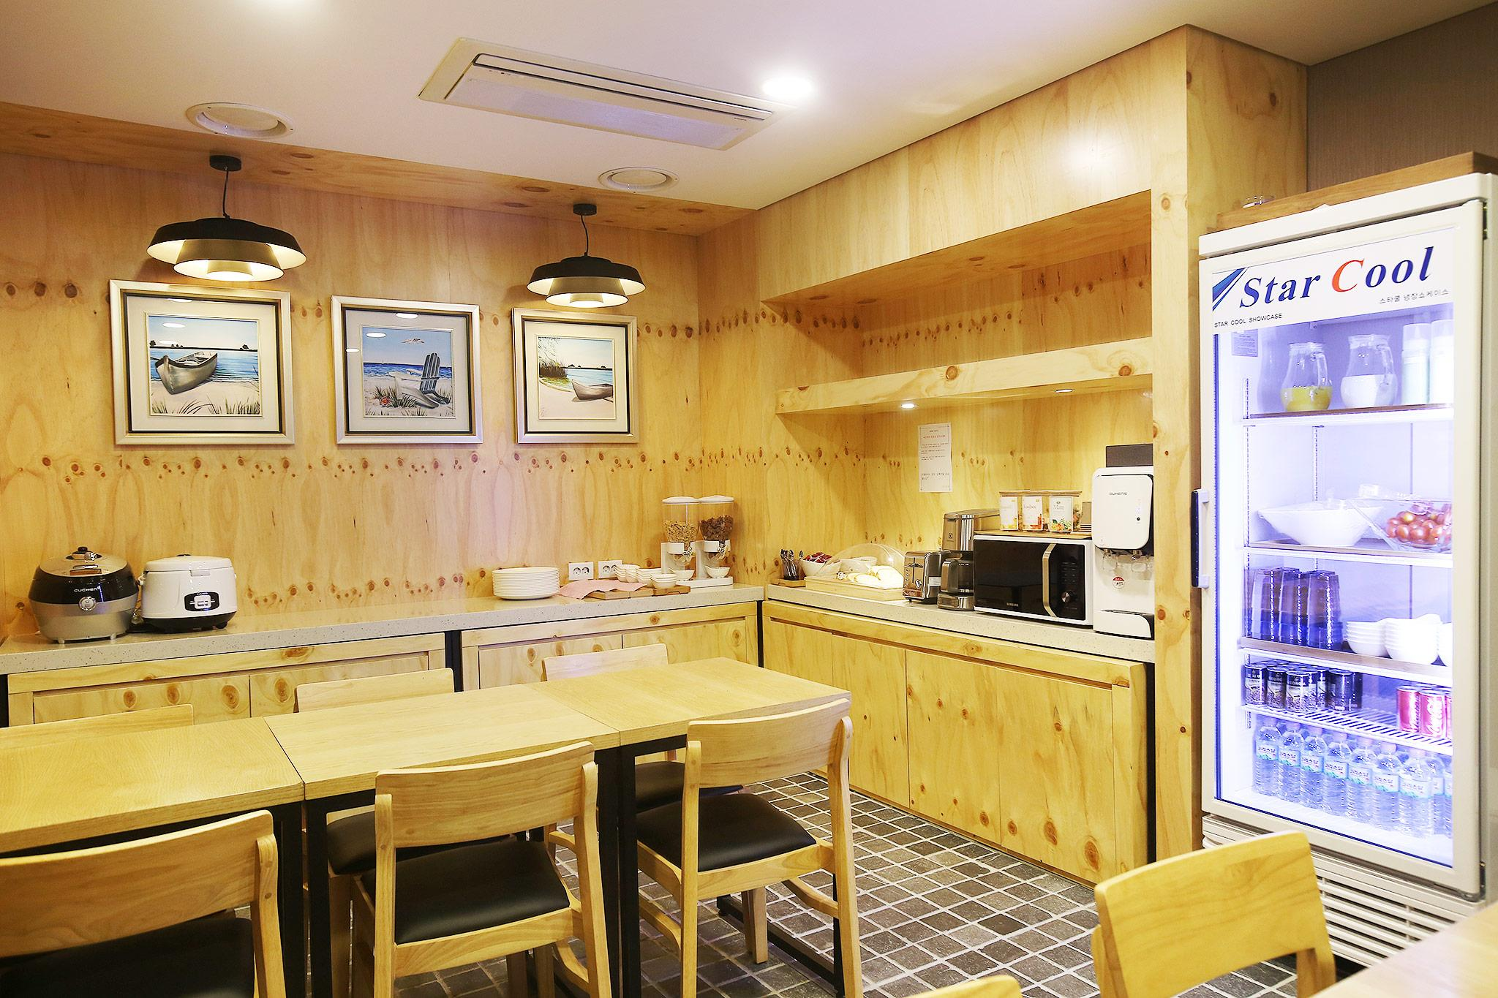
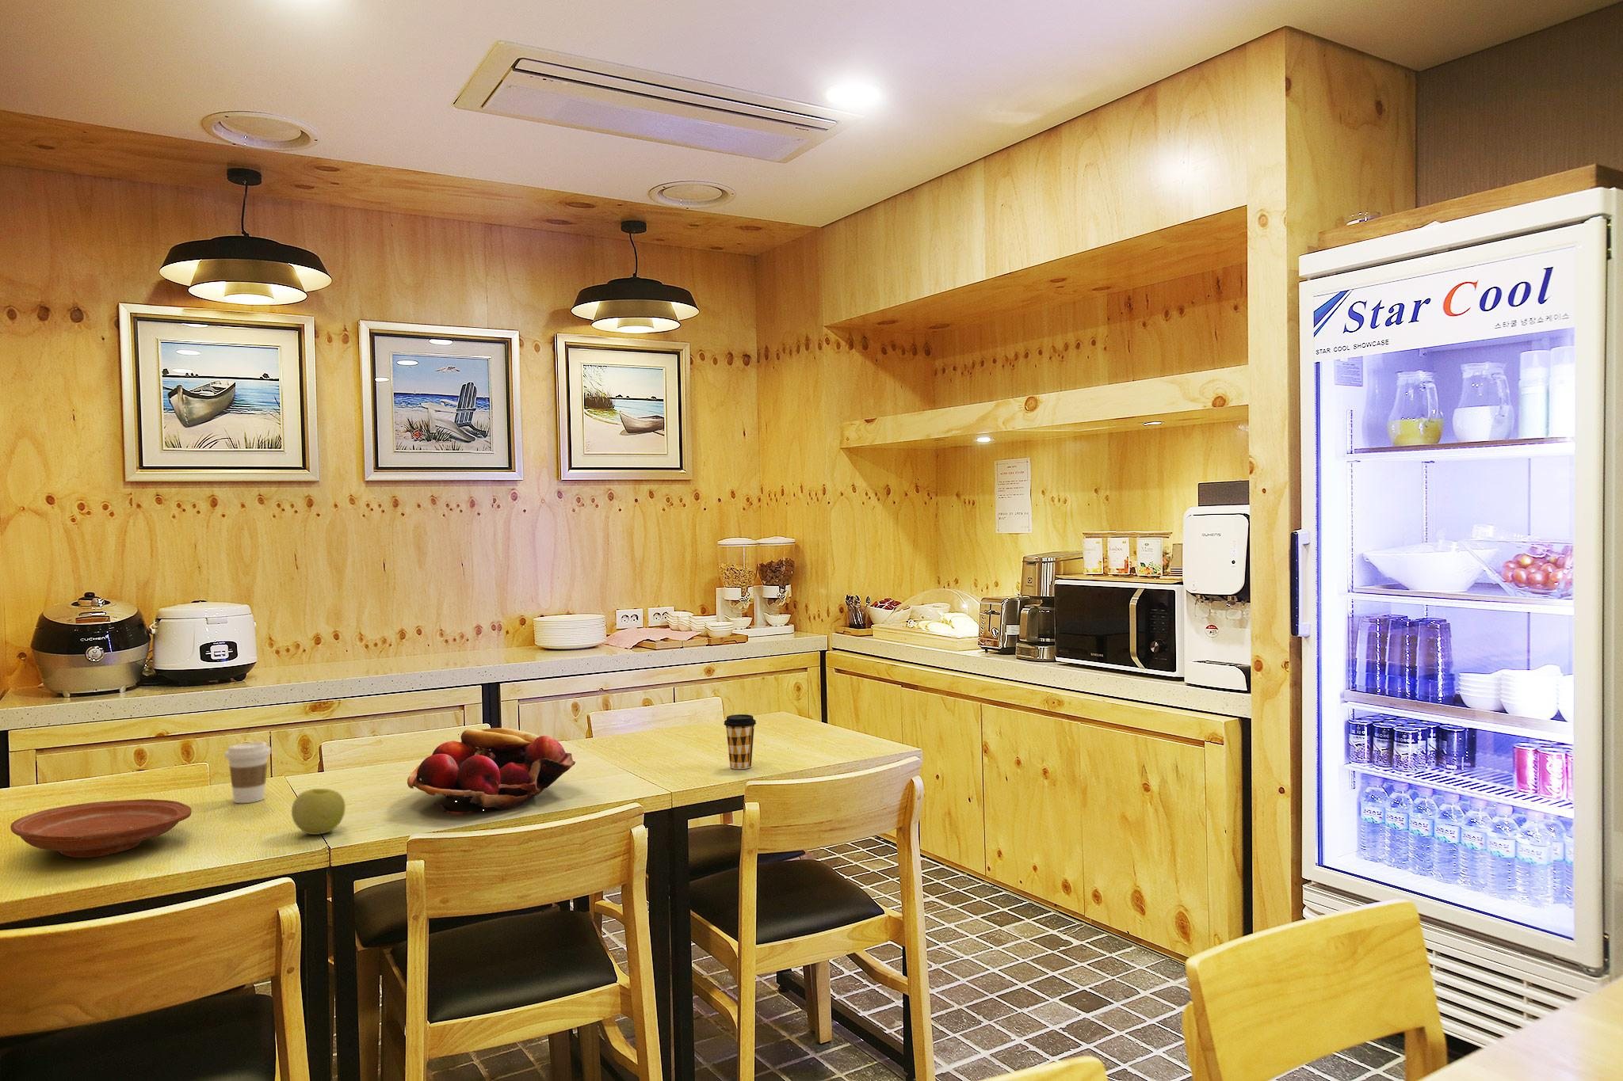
+ fruit basket (491, 765)
+ coffee cup (249, 772)
+ plate (104, 830)
+ apple (317, 811)
+ coffee cup (740, 741)
